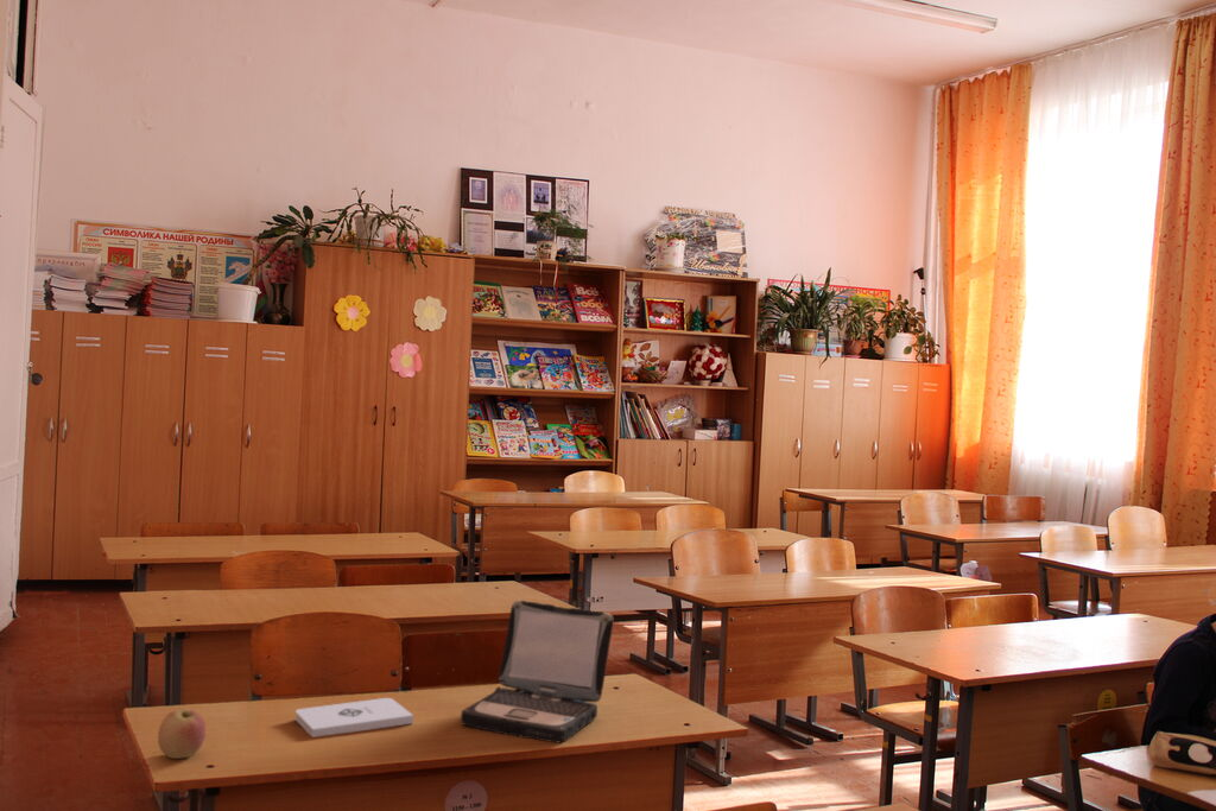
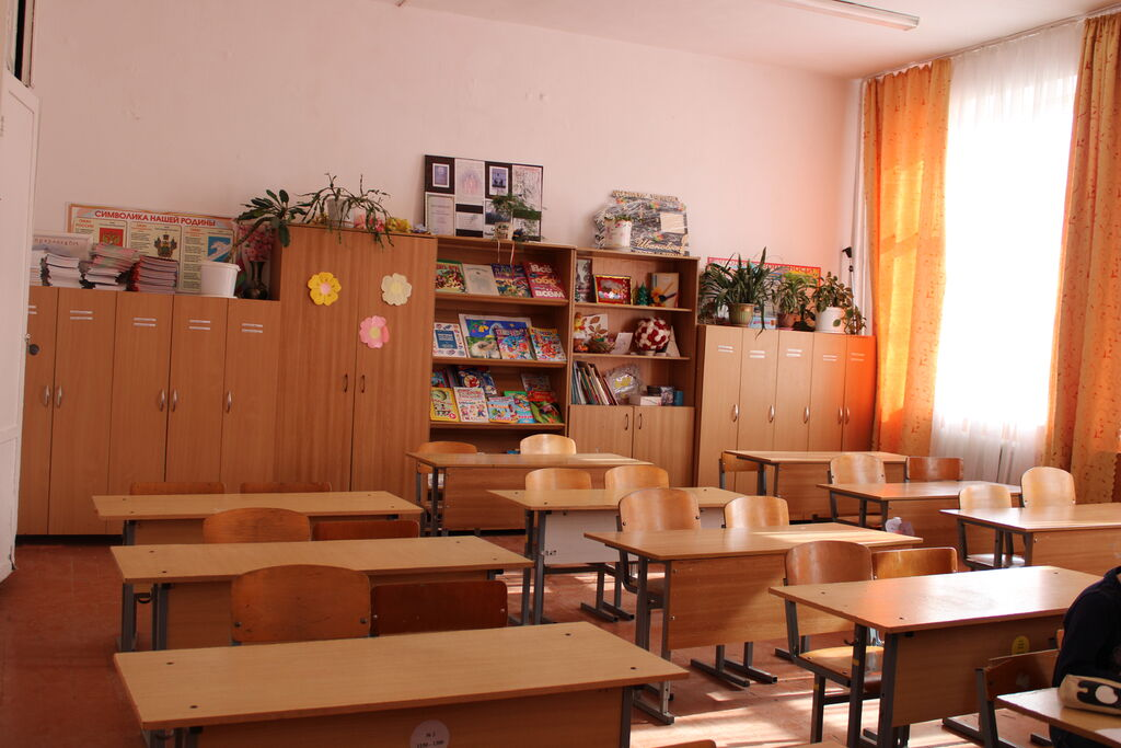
- apple (182, 733)
- laptop (537, 666)
- notepad (353, 716)
